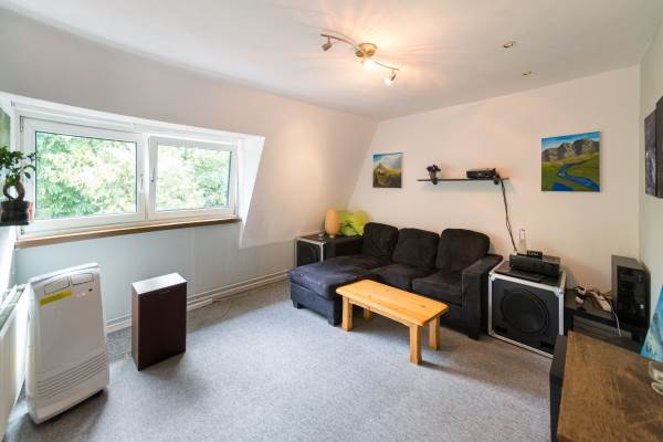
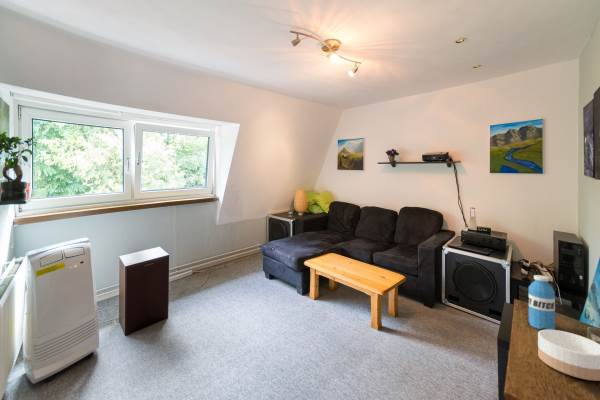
+ water bottle (541, 301)
+ bowl (570, 352)
